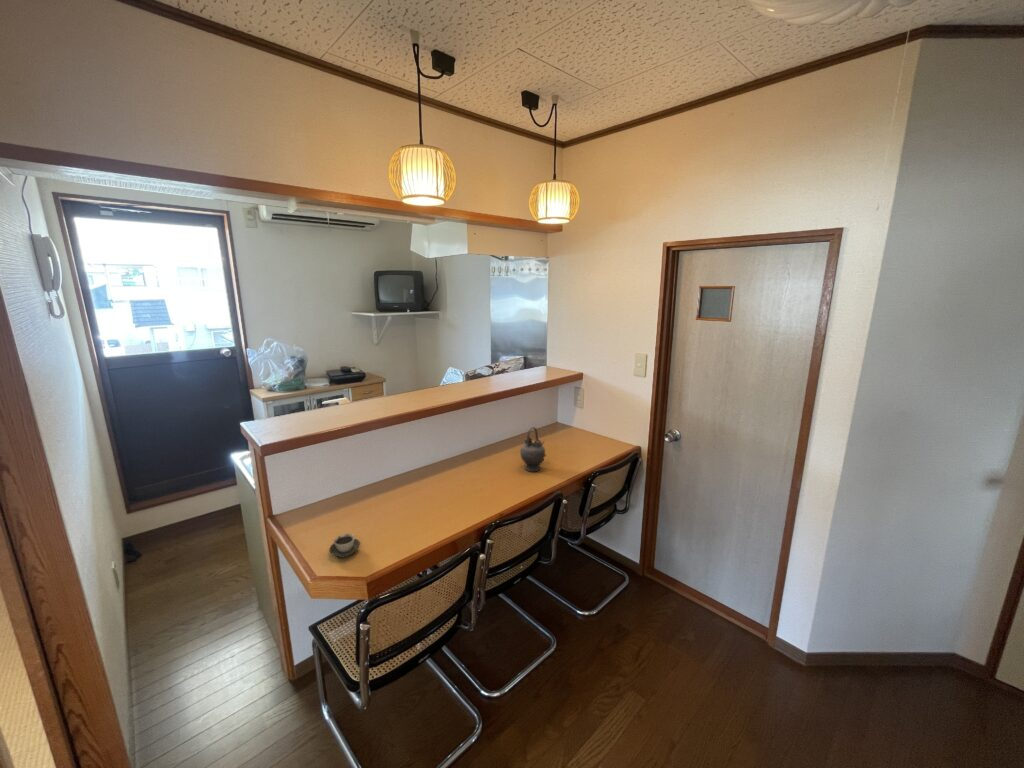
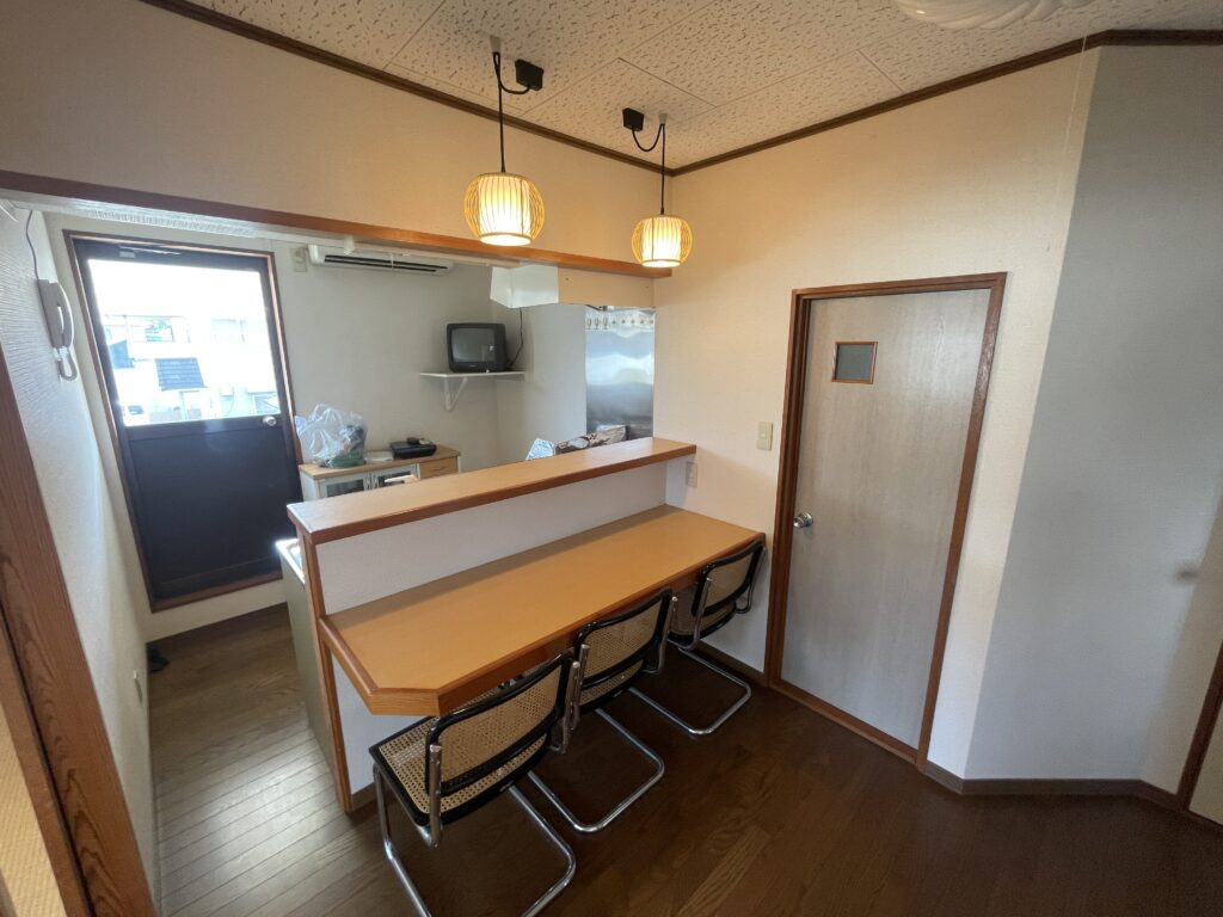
- teapot (534, 447)
- cup (344, 545)
